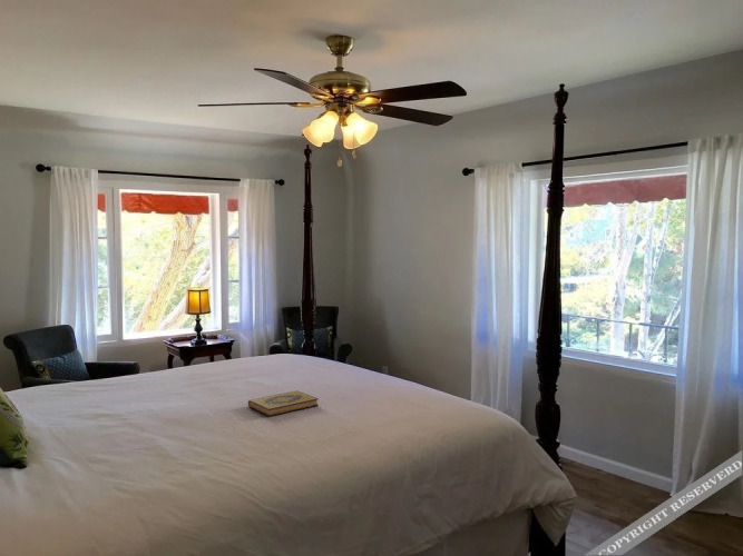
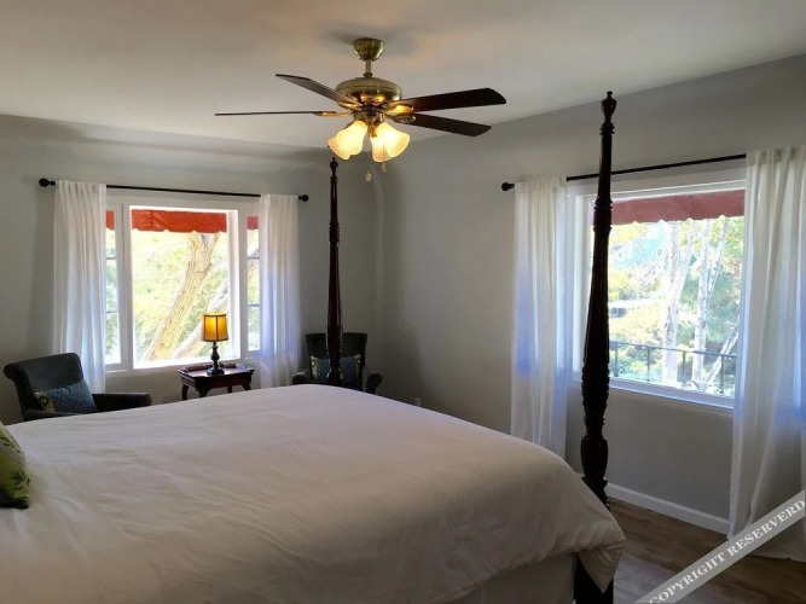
- hardback book (283, 403)
